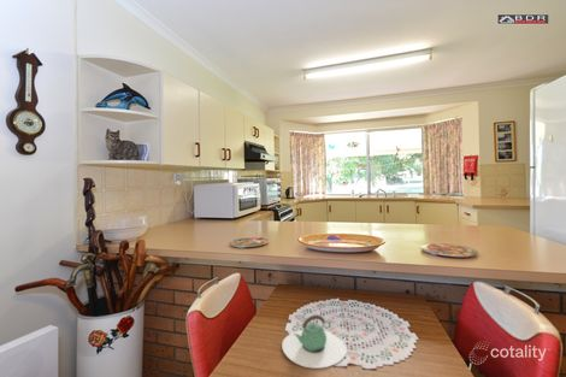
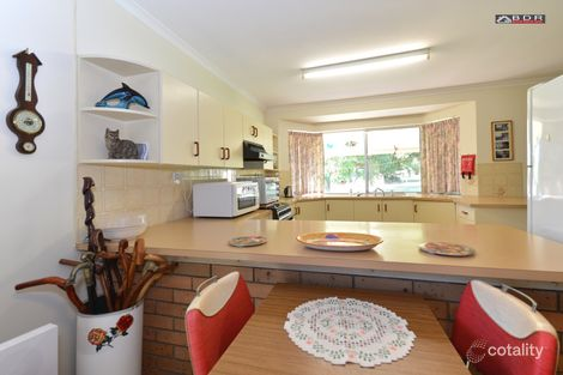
- teapot (313, 330)
